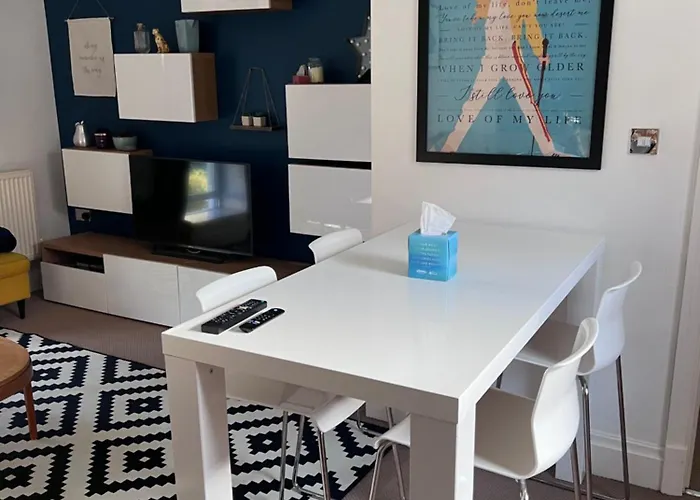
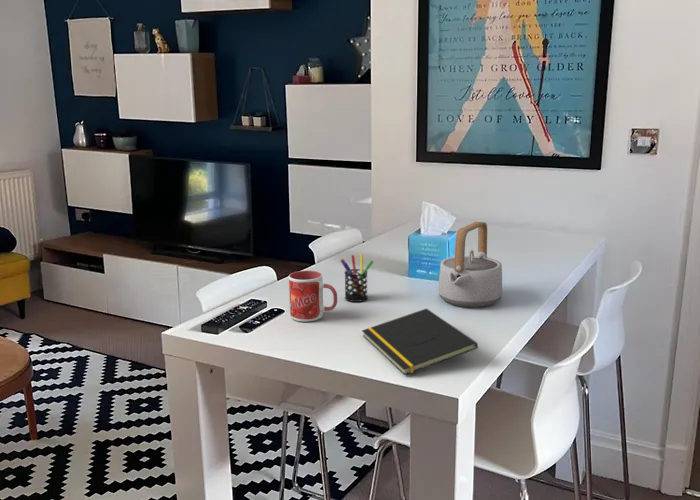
+ pen holder (358, 275)
+ teapot (468, 264)
+ notepad (416, 338)
+ mug (312, 296)
